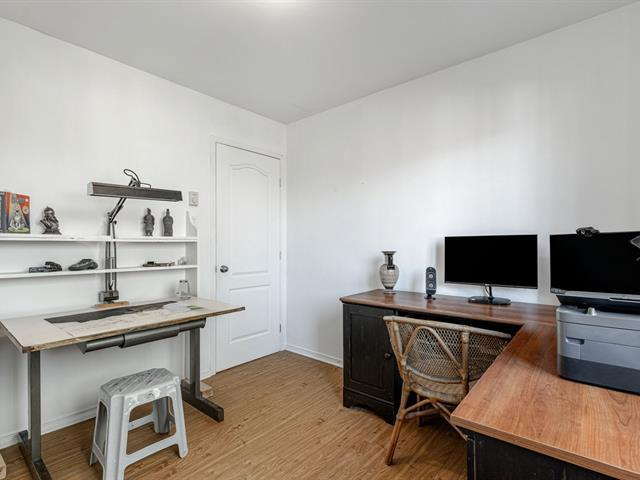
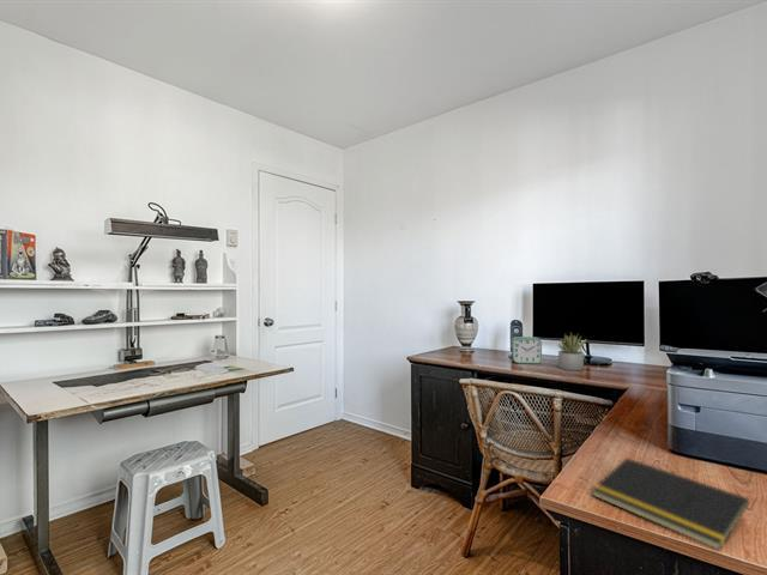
+ alarm clock (526, 349)
+ succulent plant (570, 349)
+ notepad (665, 496)
